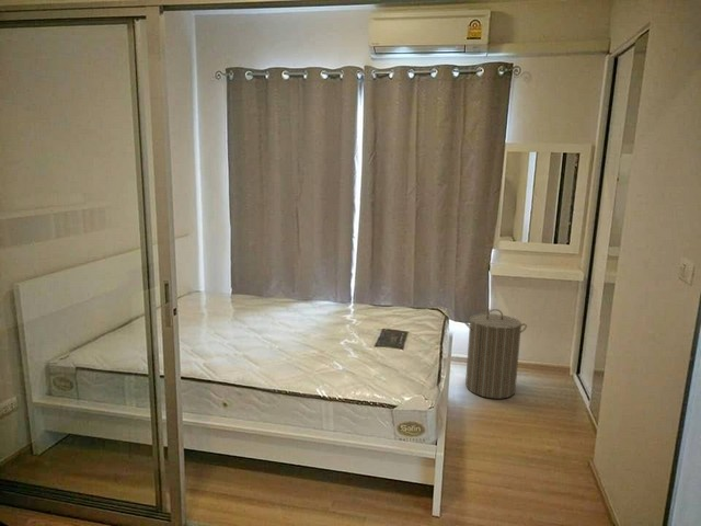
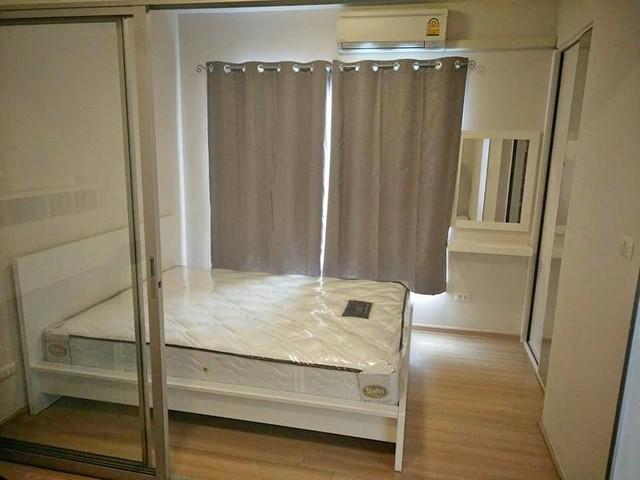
- laundry hamper (493, 348)
